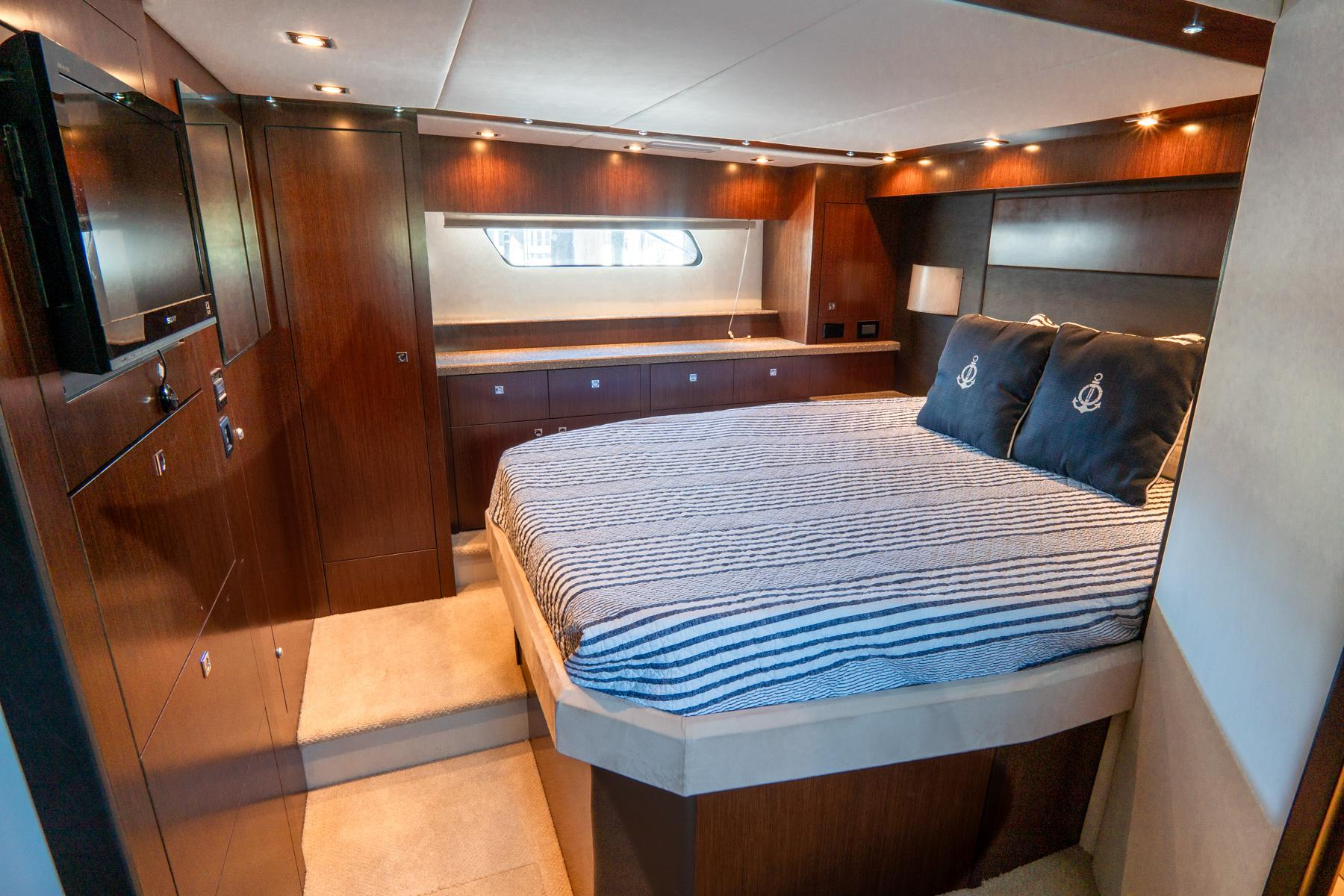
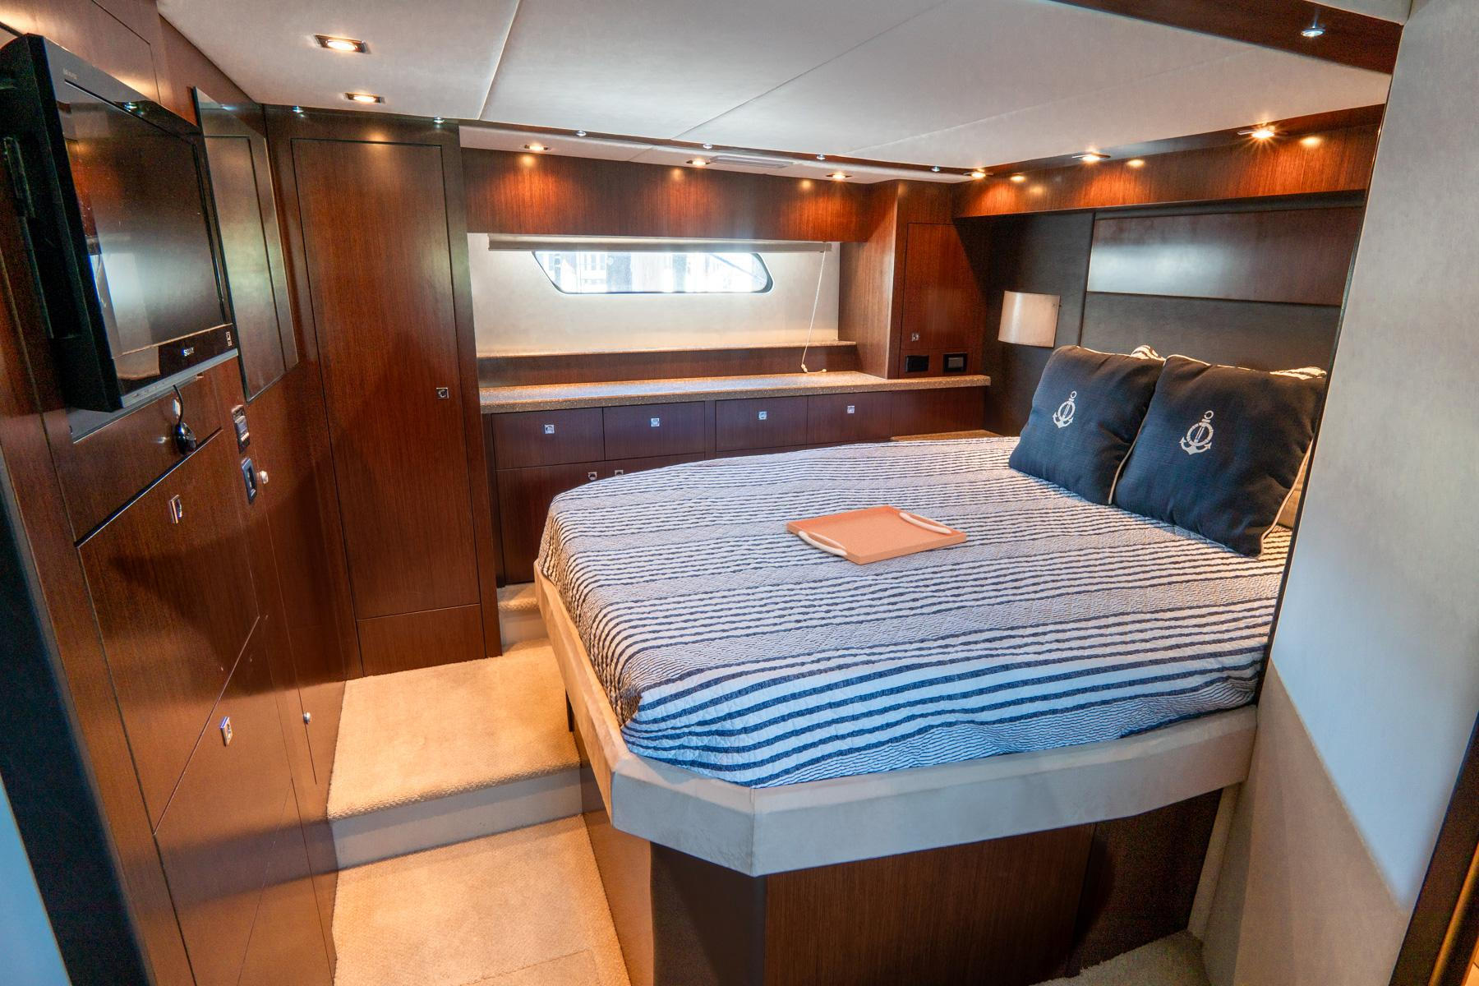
+ serving tray (874, 532)
